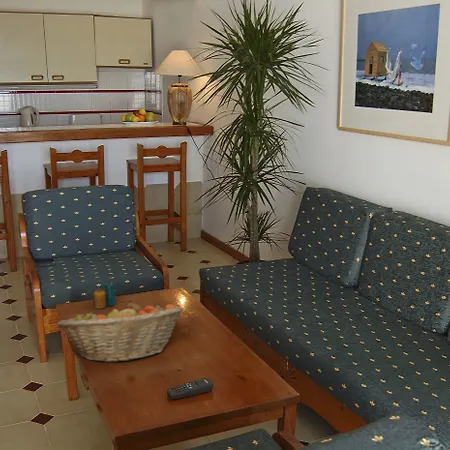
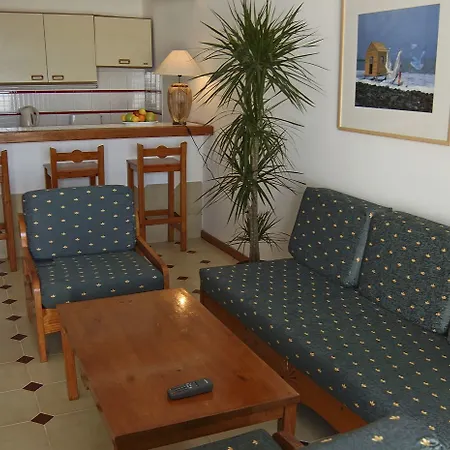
- candle (100, 293)
- fruit basket (121, 325)
